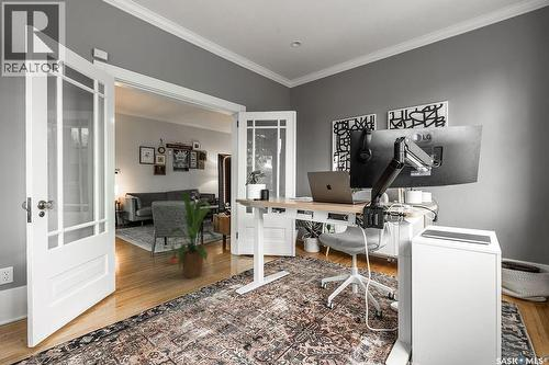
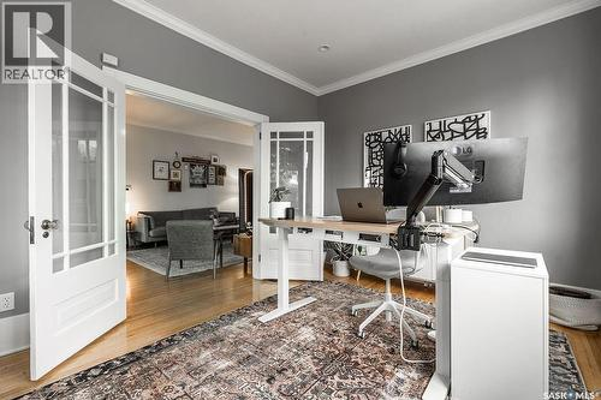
- potted plant (177, 250)
- house plant (198, 230)
